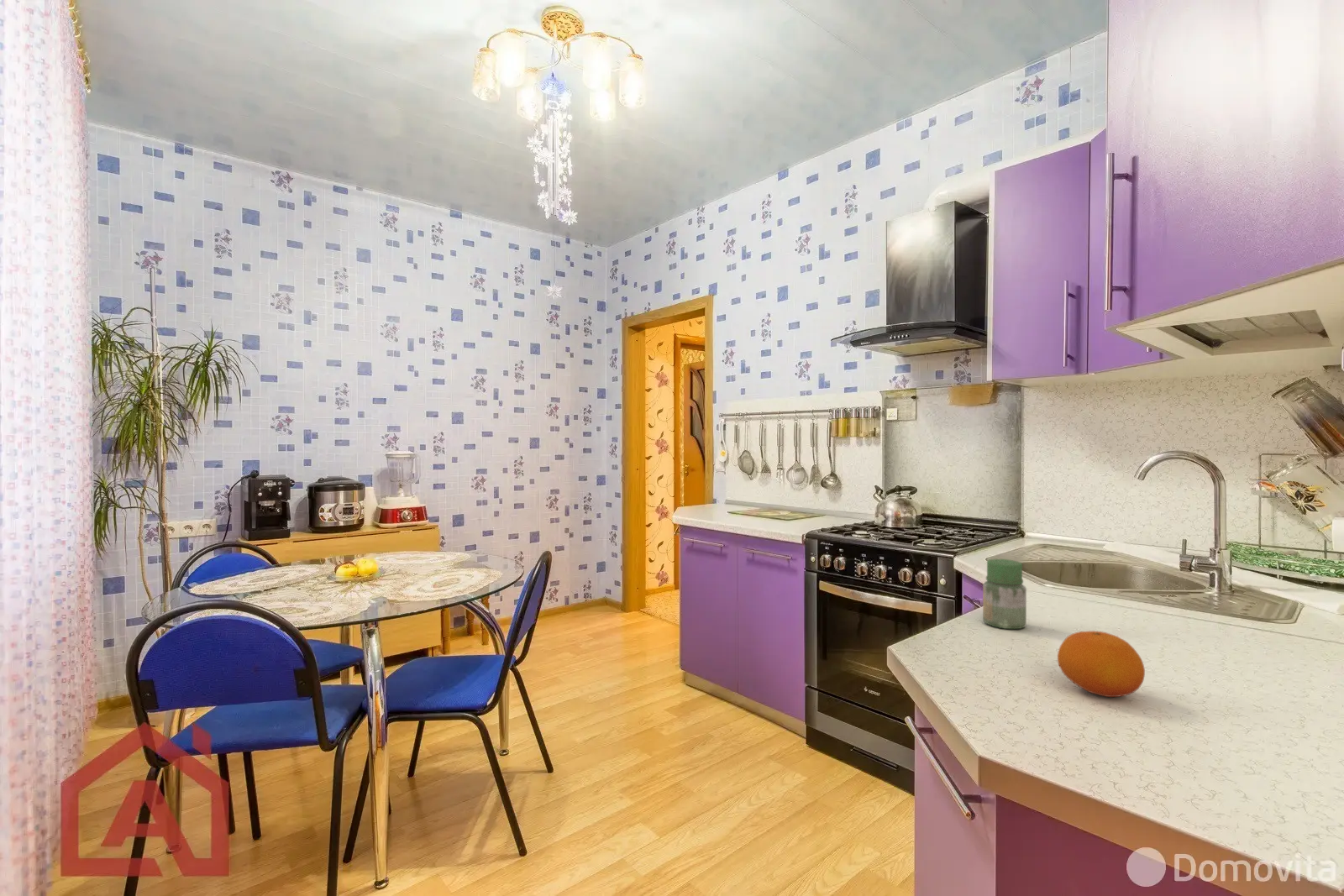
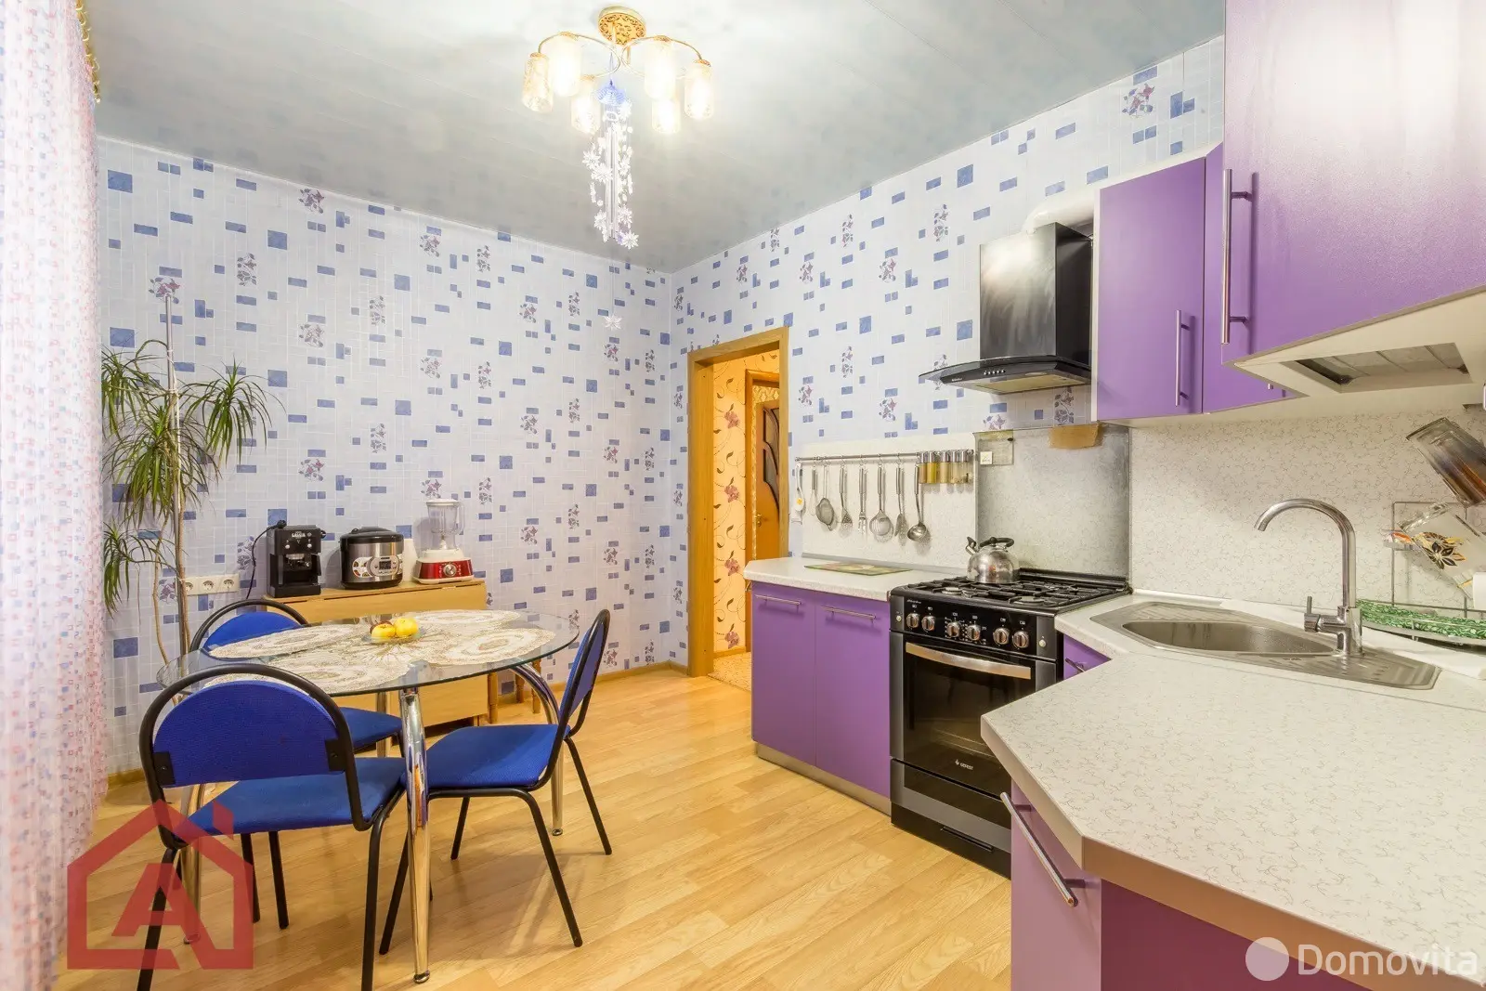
- jar (1004, 592)
- fruit (1099, 662)
